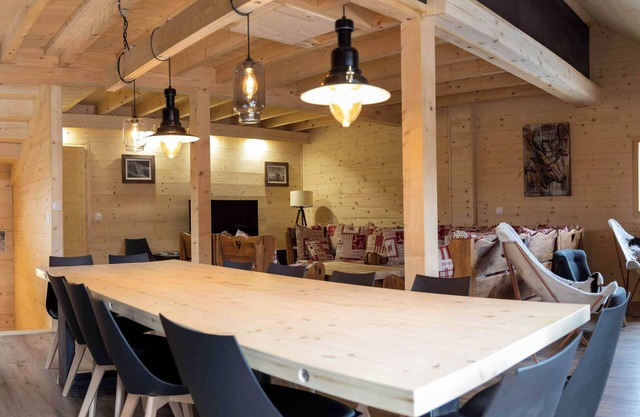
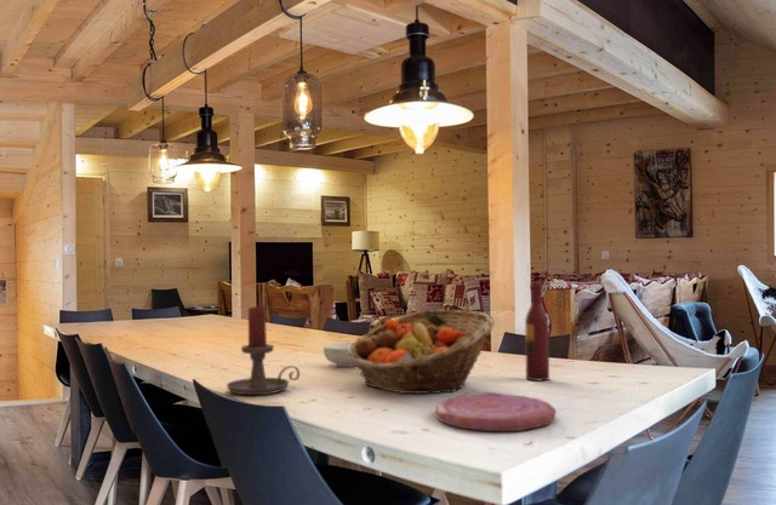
+ wine bottle (536, 329)
+ fruit basket (420, 348)
+ candle holder (264, 346)
+ cereal bowl (347, 355)
+ plate (495, 411)
